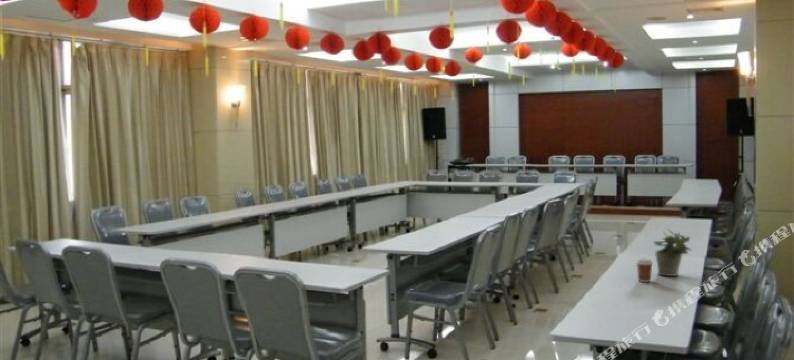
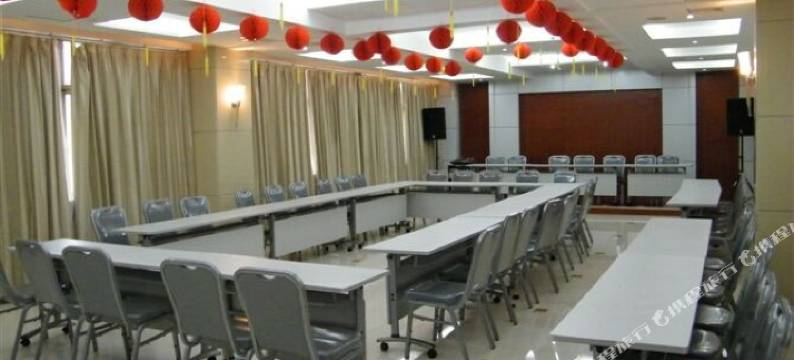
- potted plant (675, 252)
- coffee cup (644, 269)
